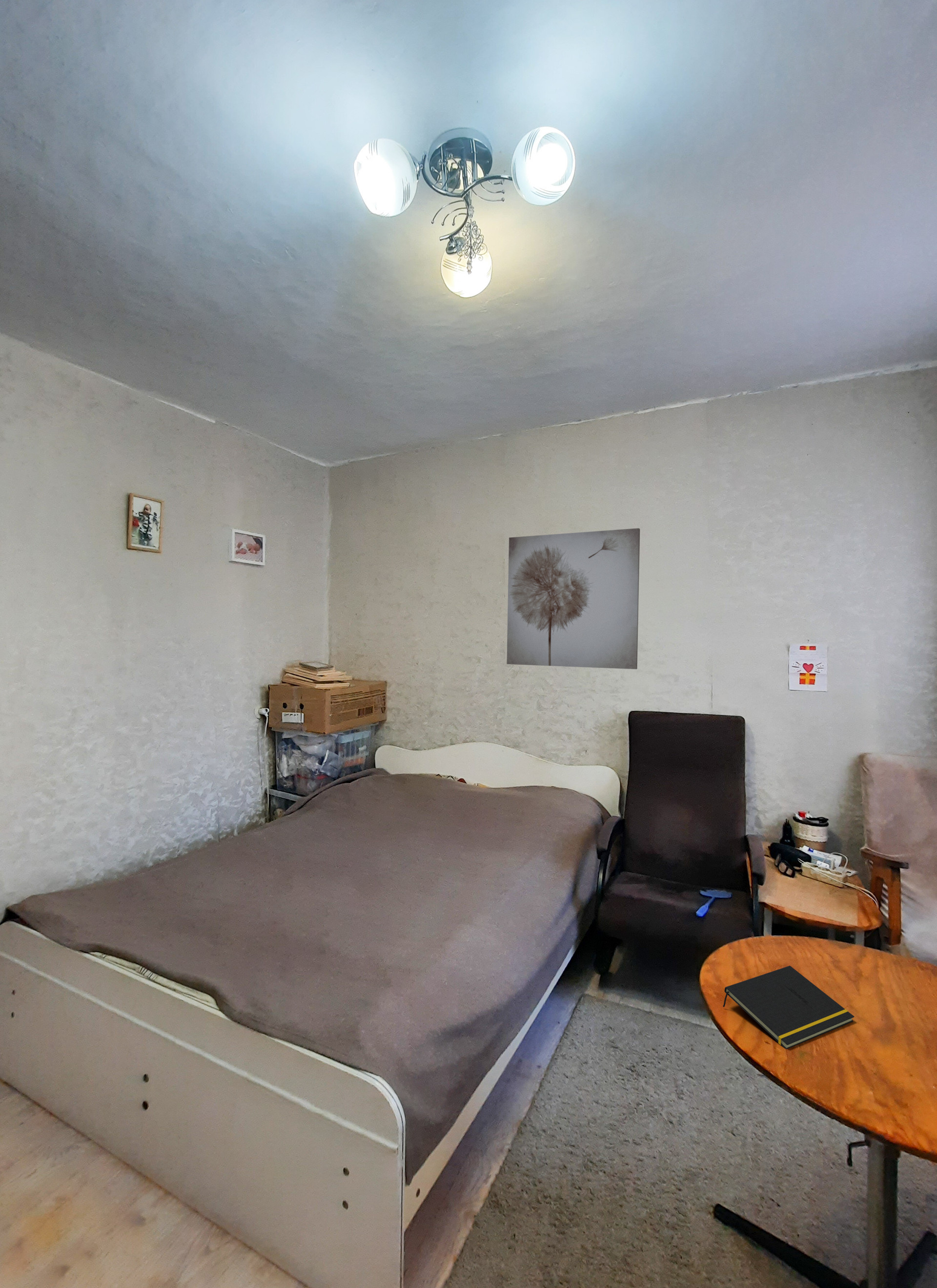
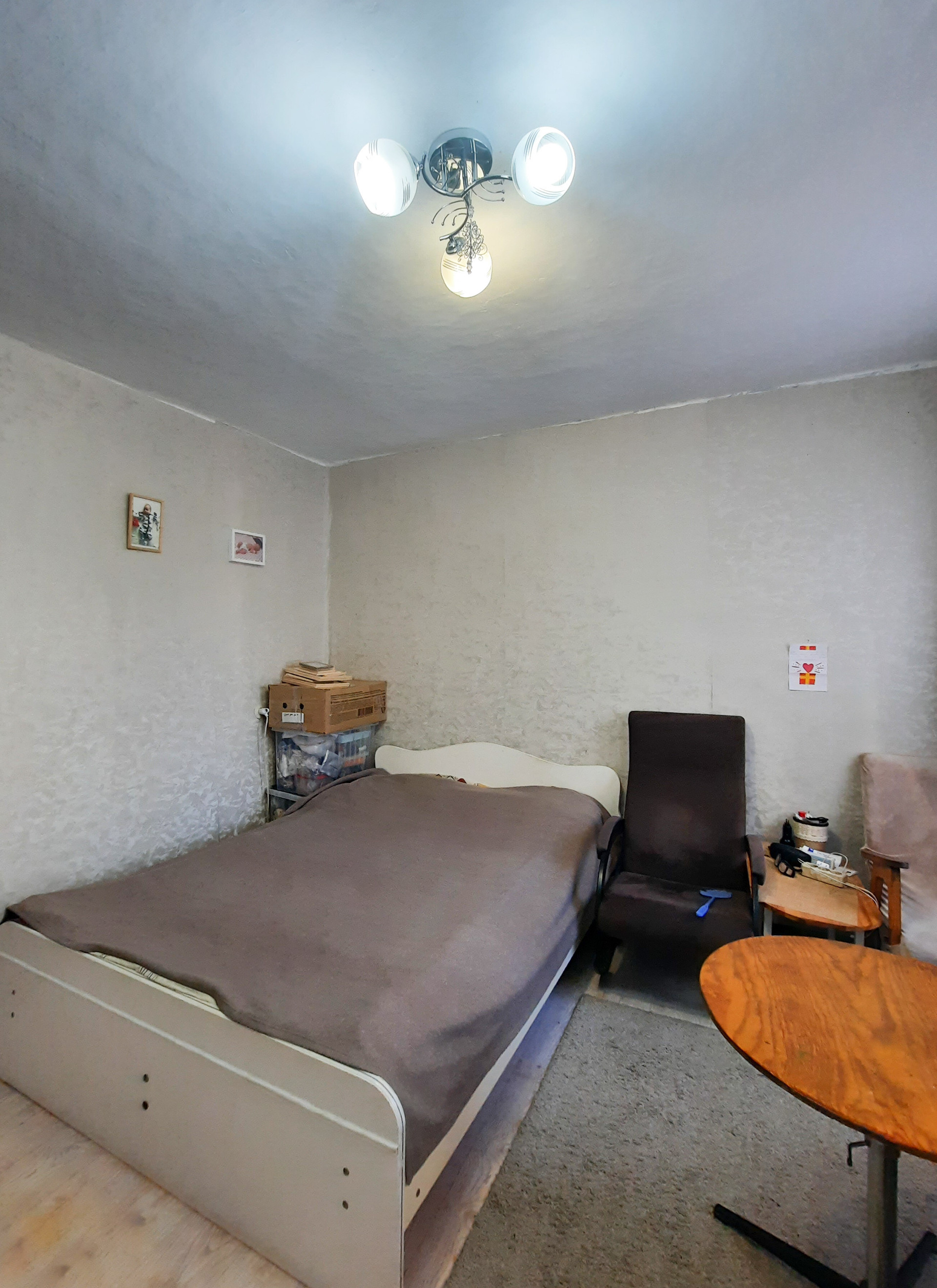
- notepad (788, 1003)
- wall art (570, 600)
